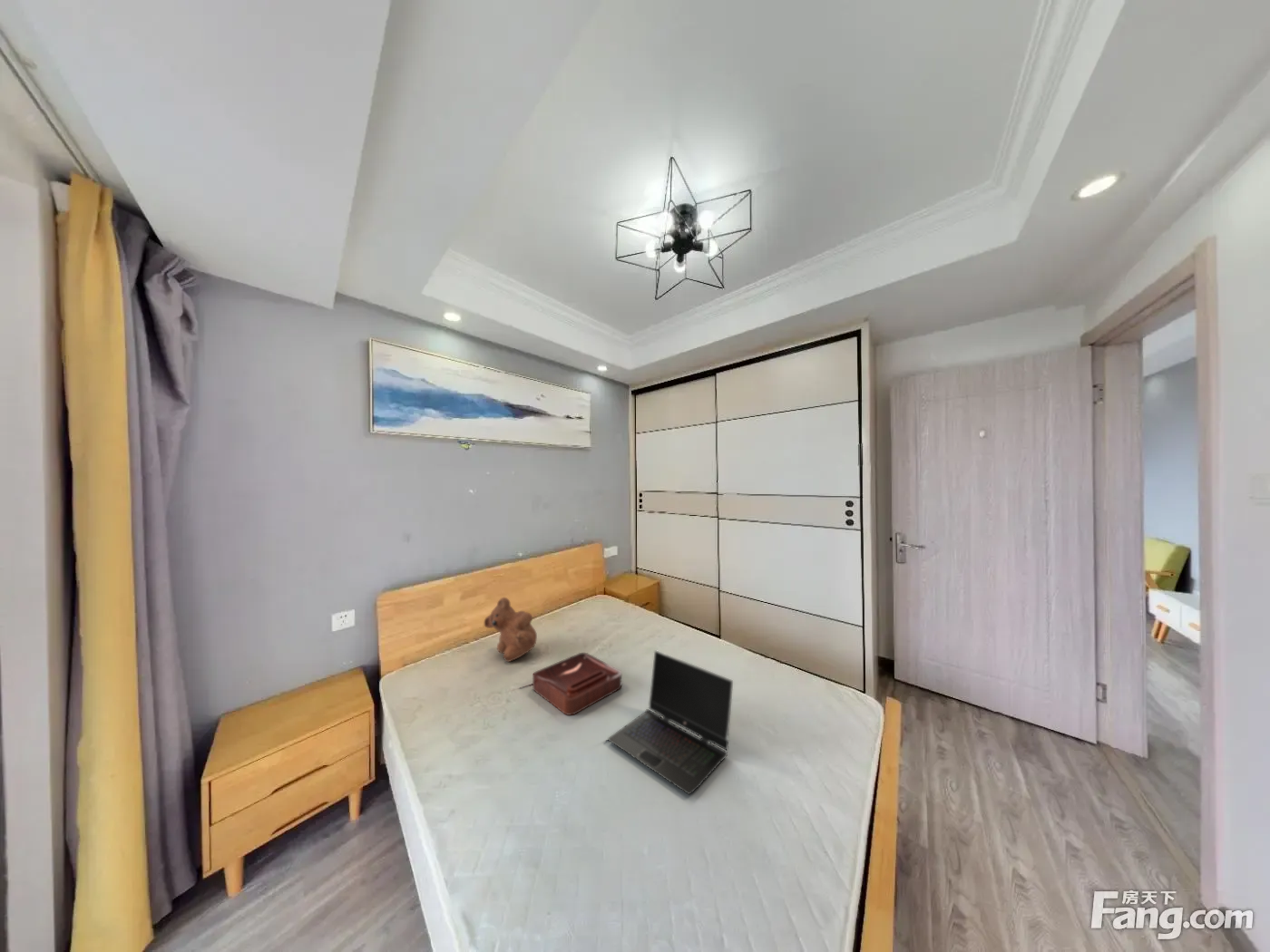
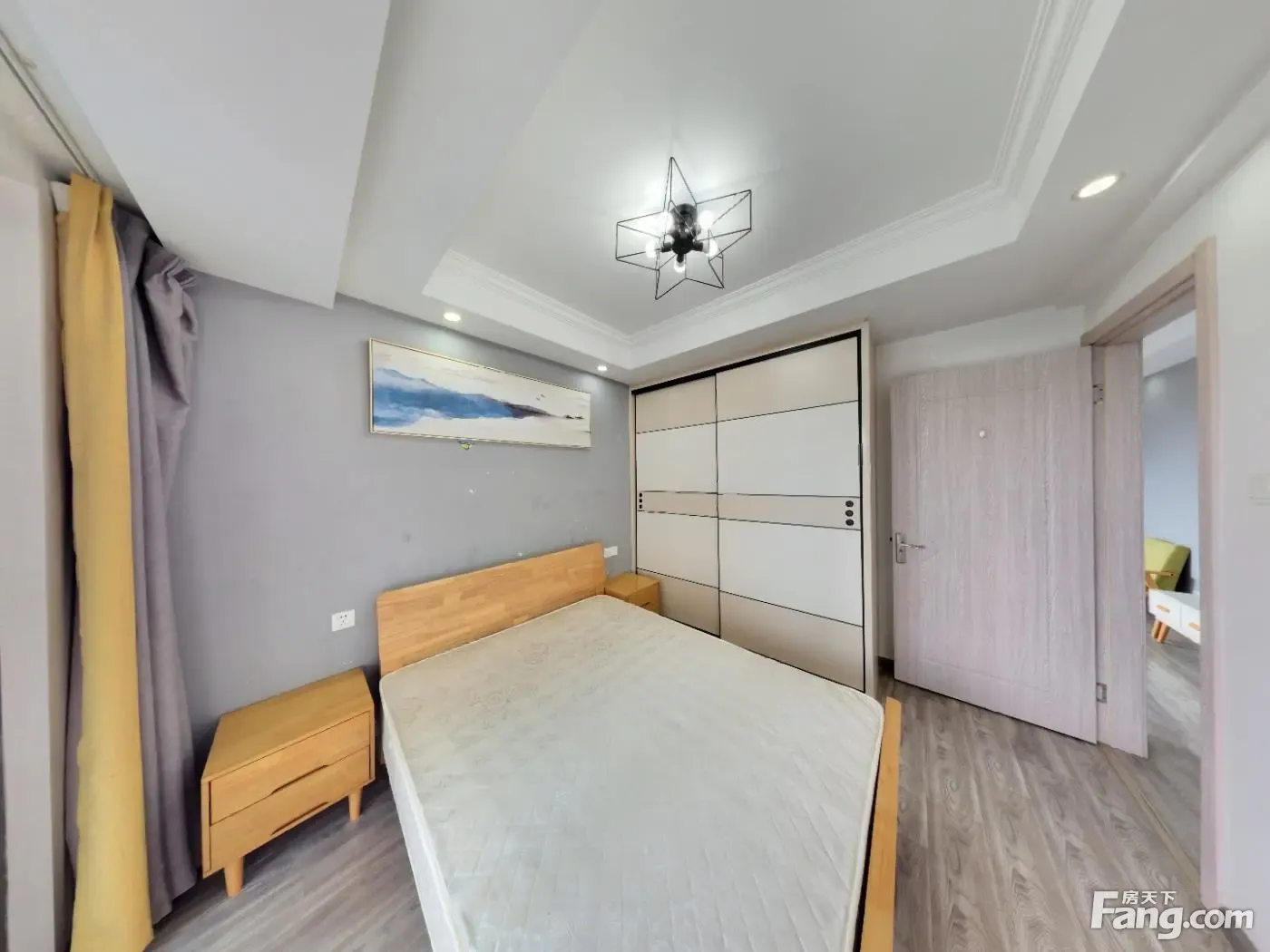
- decorative tray (577, 680)
- teddy bear (510, 626)
- laptop computer (669, 712)
